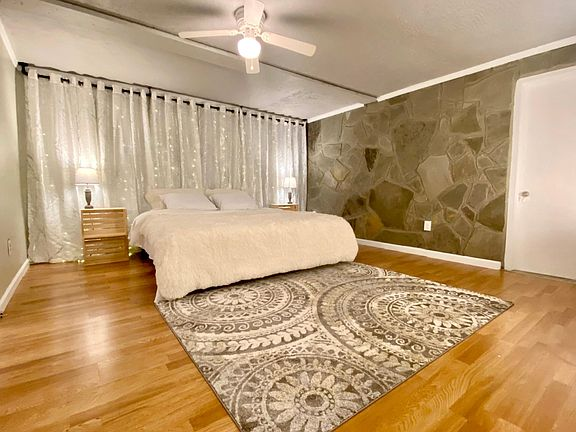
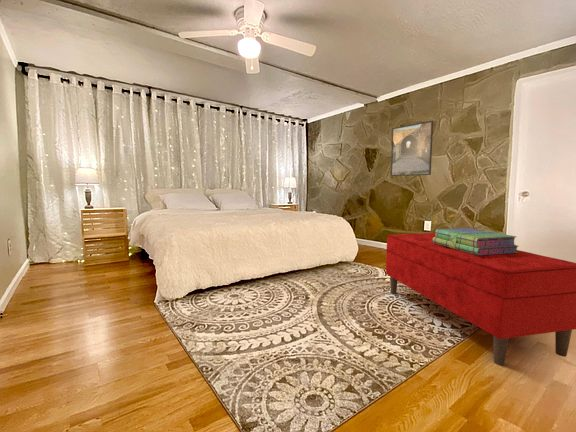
+ bench (460, 282)
+ stack of books (472, 239)
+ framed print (410, 150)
